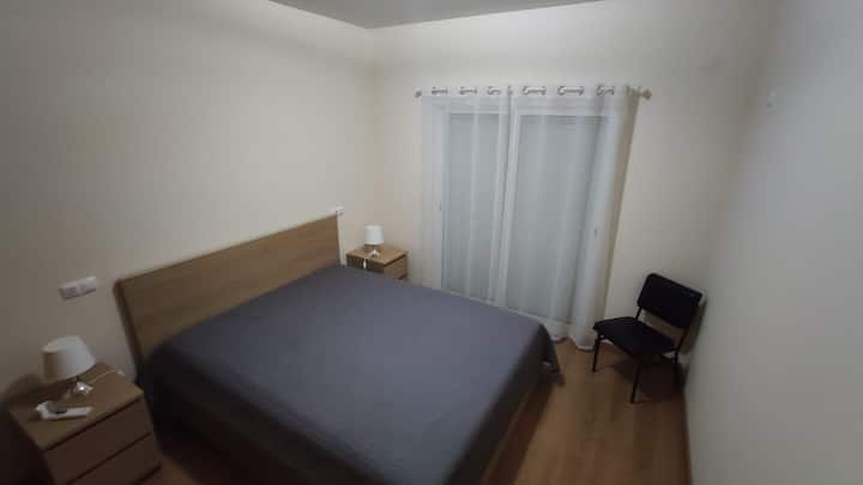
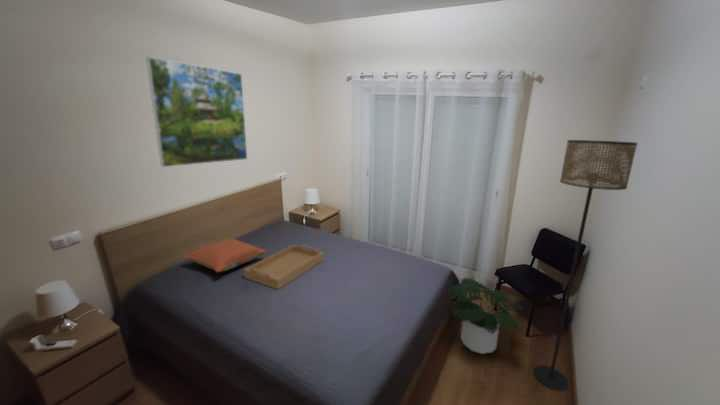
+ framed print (204, 116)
+ serving tray (286, 263)
+ potted plant (483, 316)
+ floor lamp (573, 271)
+ pillow (225, 254)
